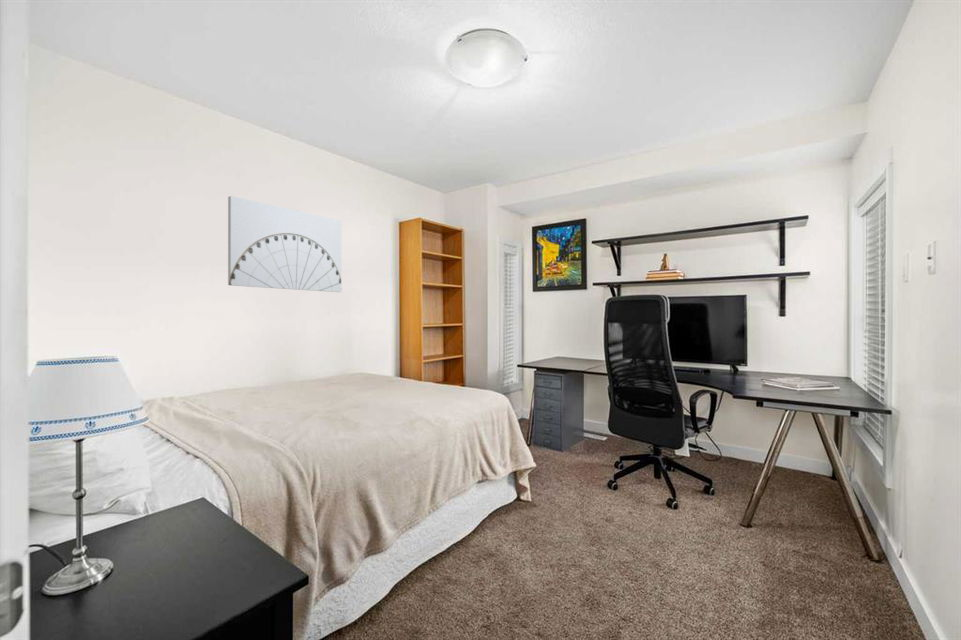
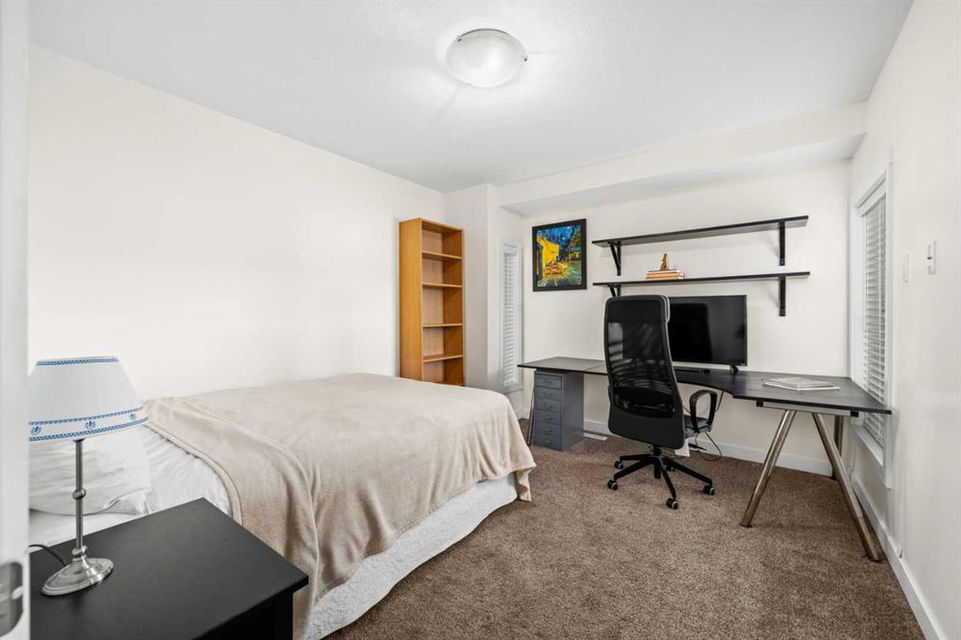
- wall art (290, 249)
